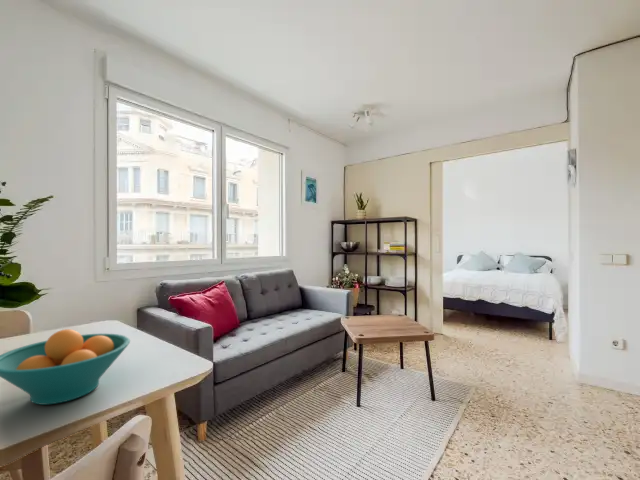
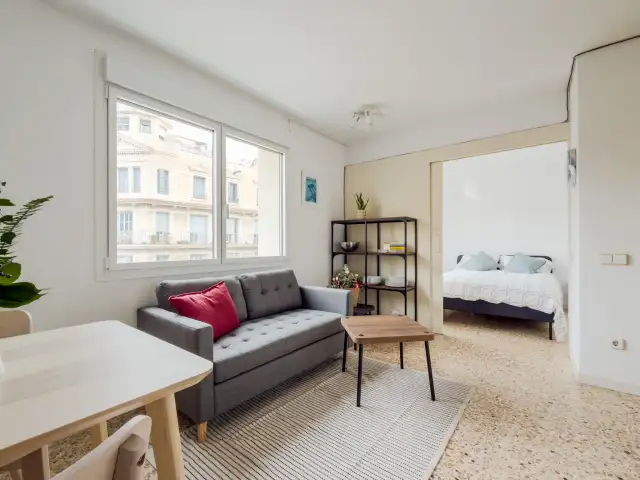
- fruit bowl (66, 361)
